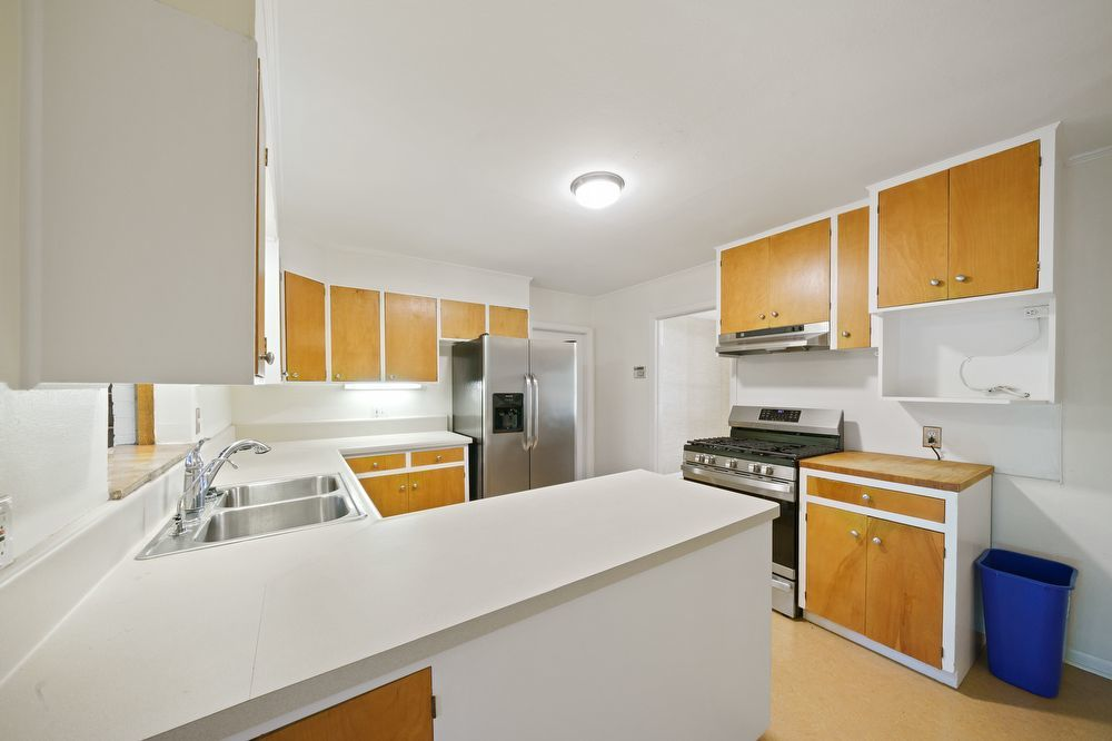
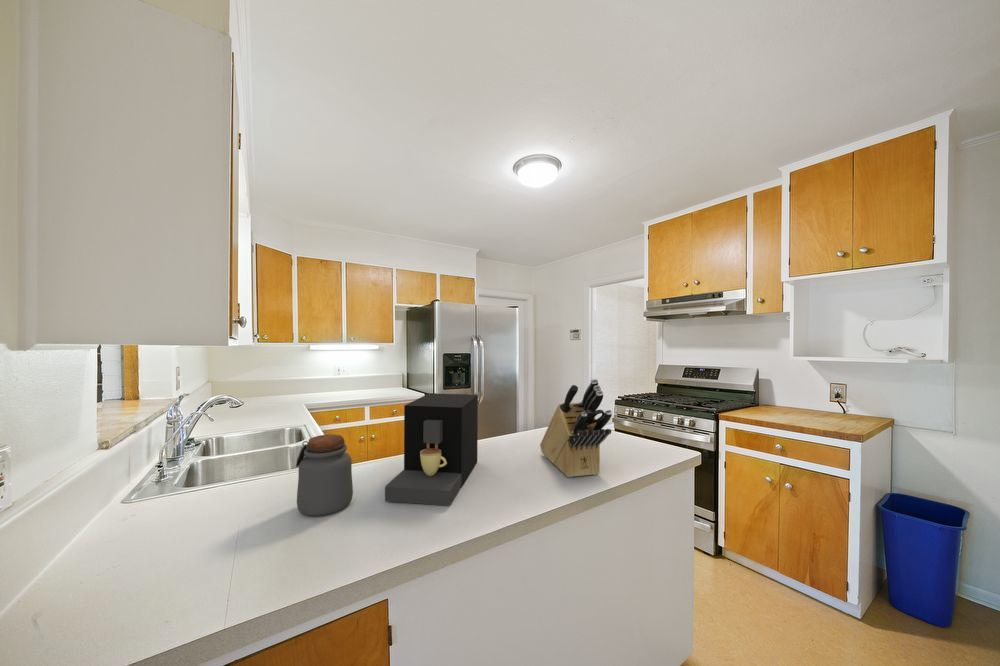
+ coffee maker (437, 441)
+ knife block (572, 421)
+ jar (325, 471)
